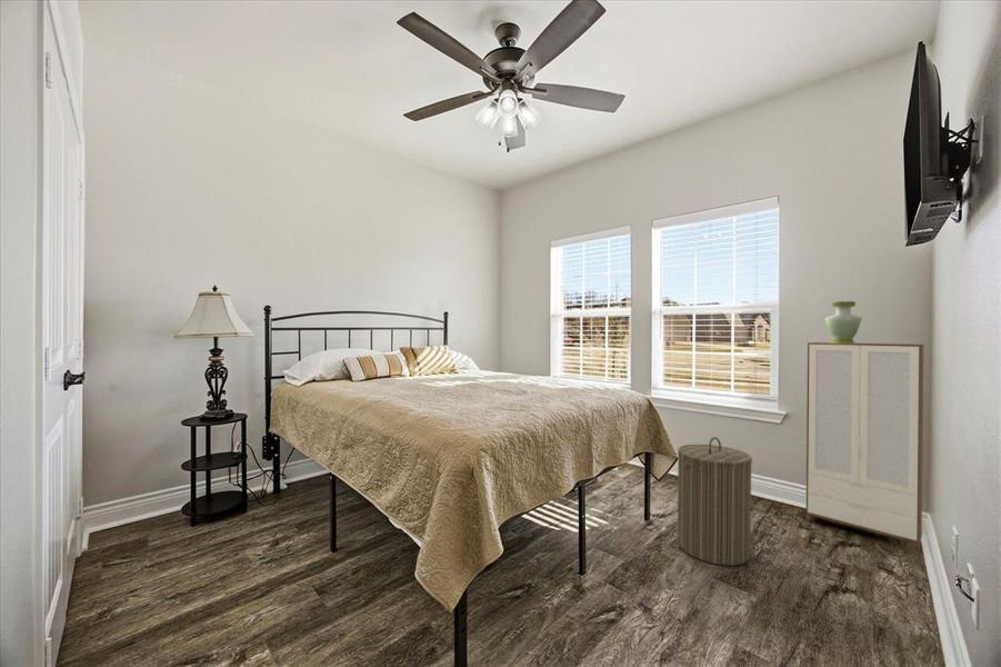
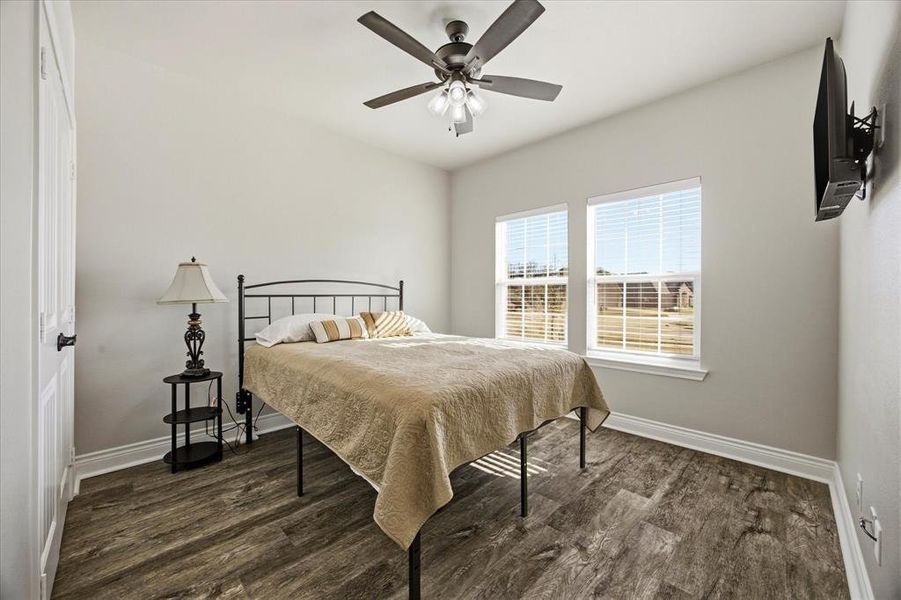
- vase (842, 321)
- cabinet (862, 436)
- laundry hamper (712, 492)
